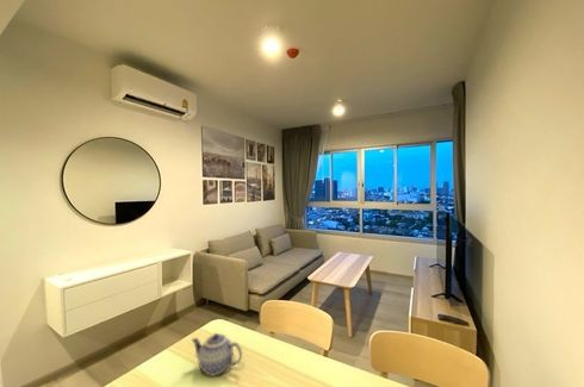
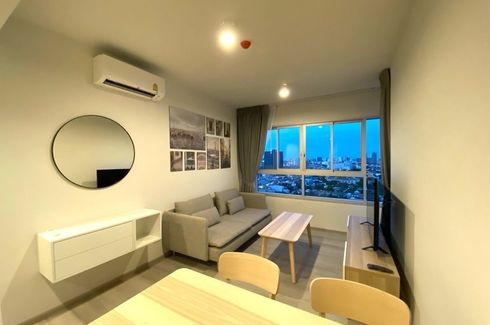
- teapot (216, 350)
